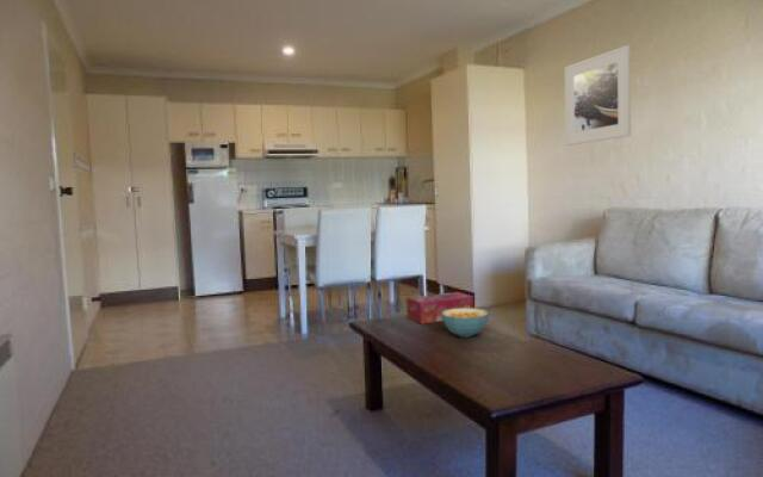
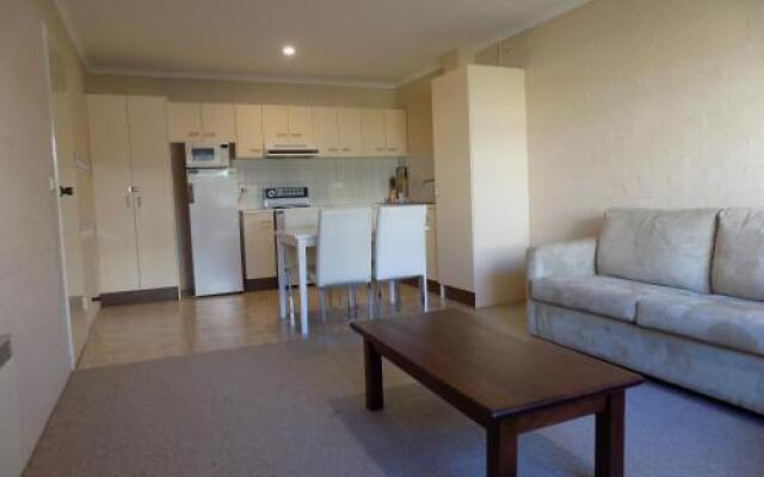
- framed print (595, 99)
- cereal bowl (465, 323)
- tissue box (440, 306)
